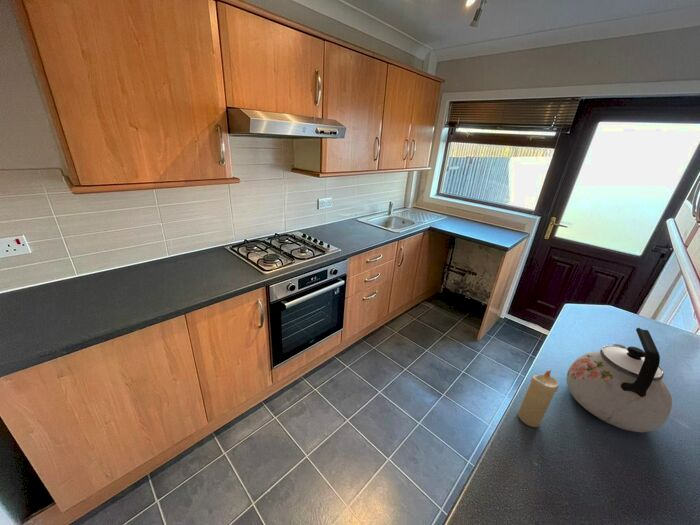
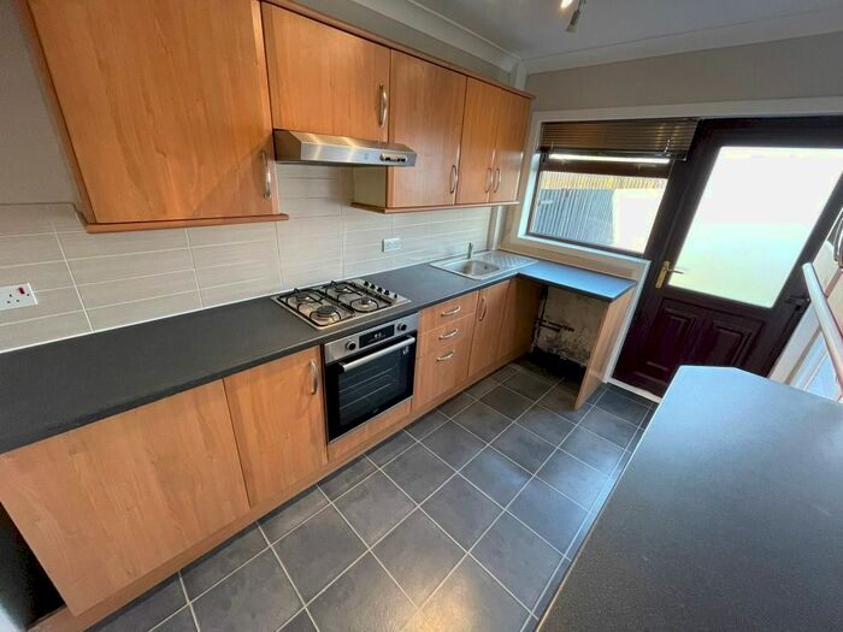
- kettle (624, 371)
- candle (538, 395)
